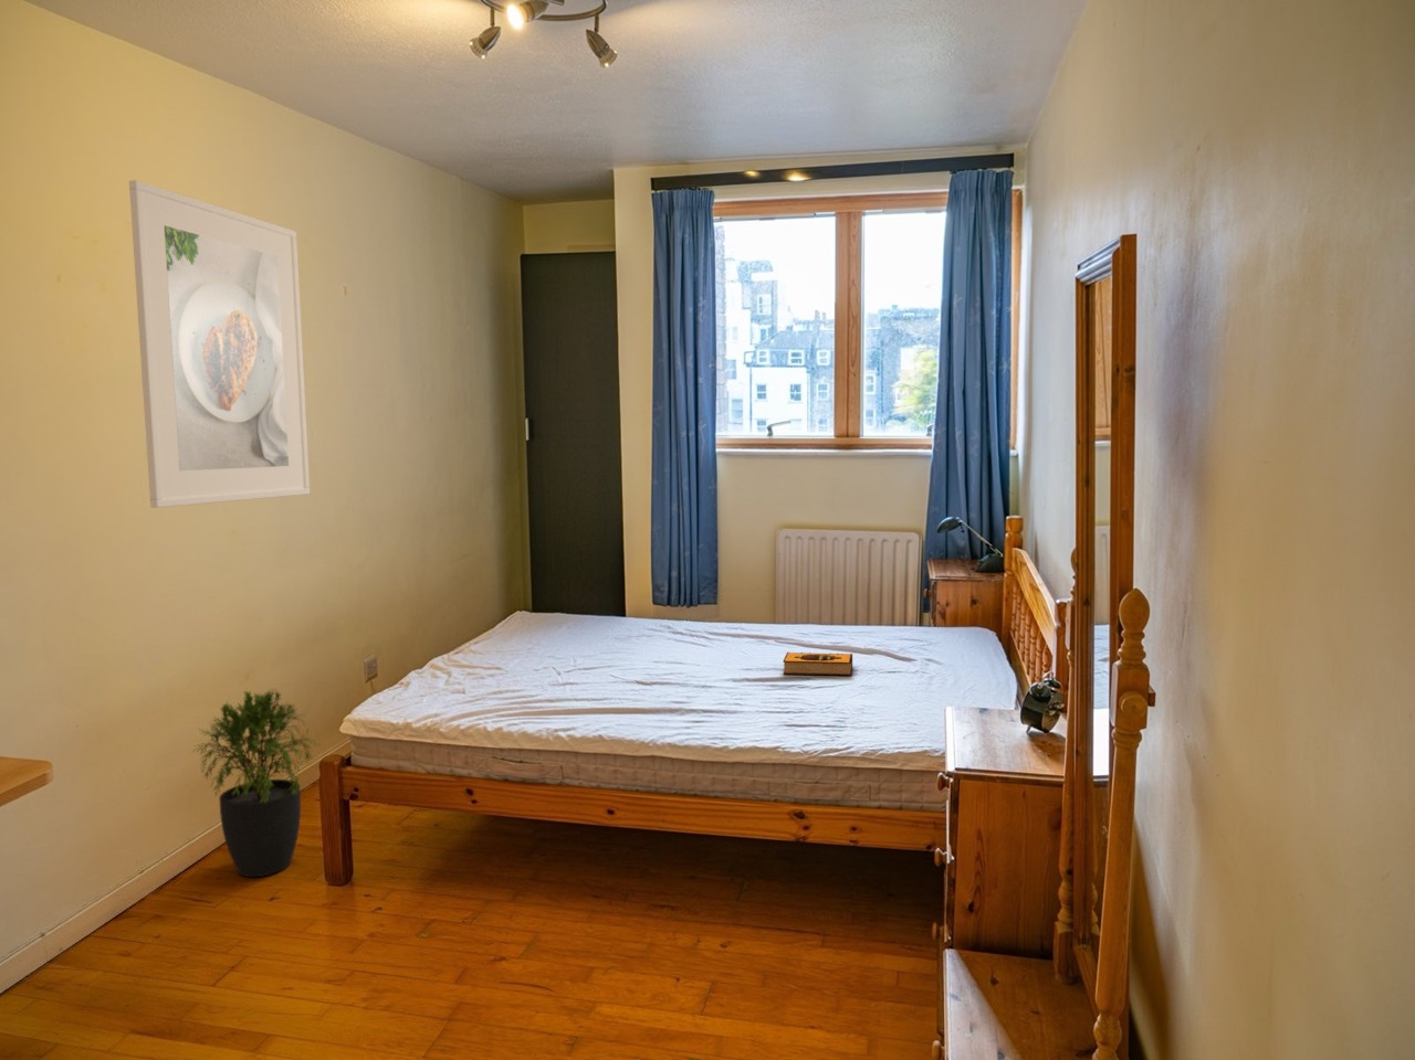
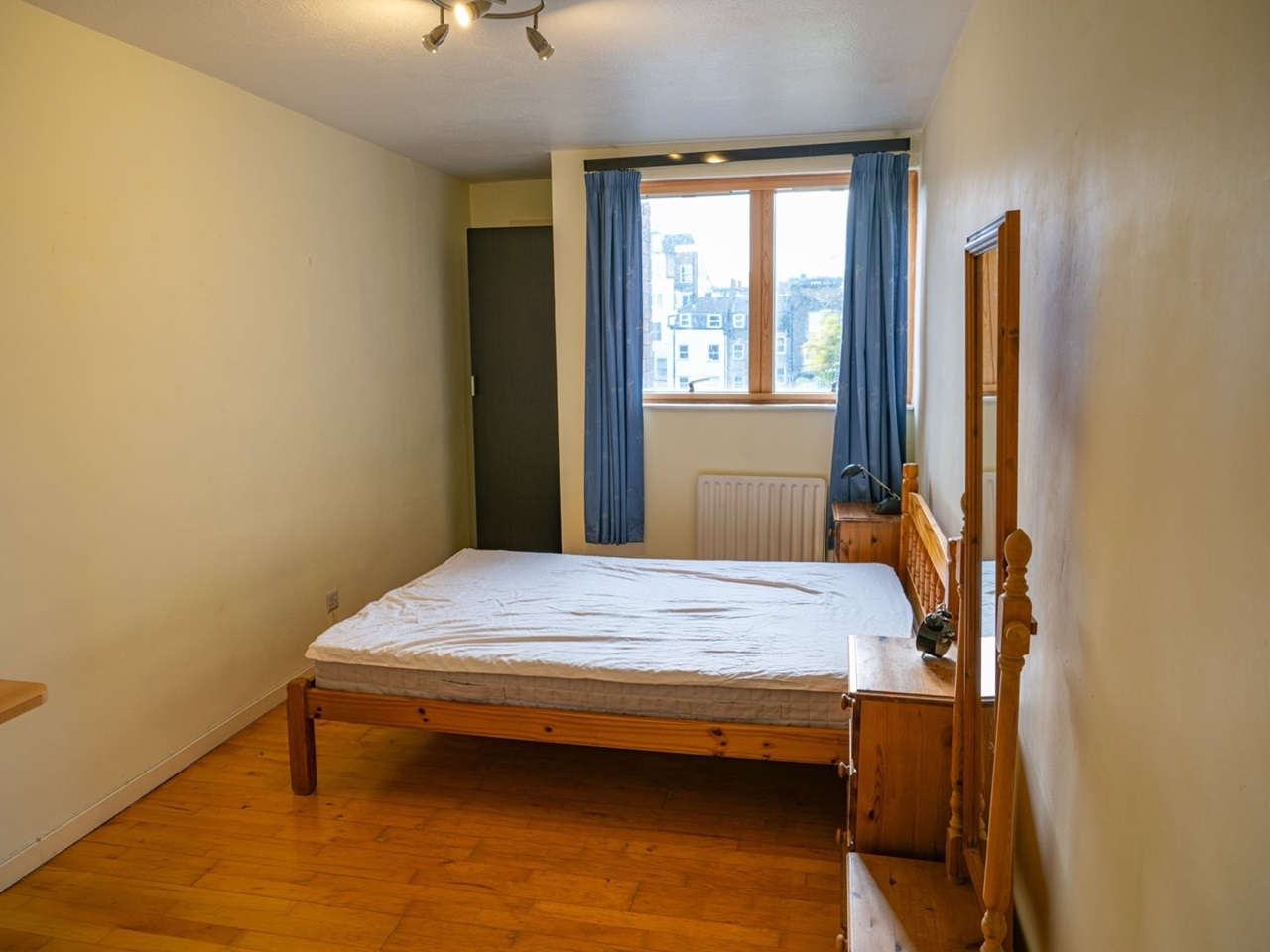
- hardback book (818, 662)
- potted plant (252, 778)
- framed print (230, 355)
